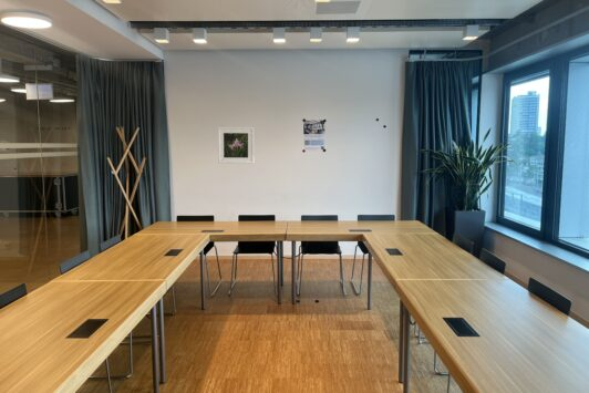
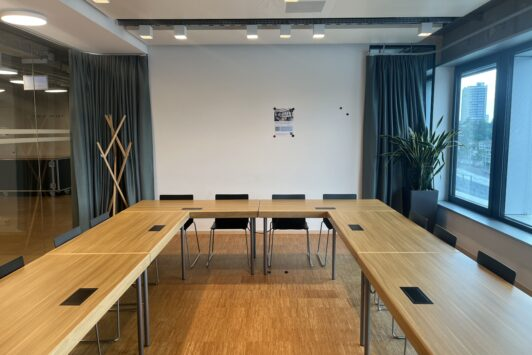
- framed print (236, 145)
